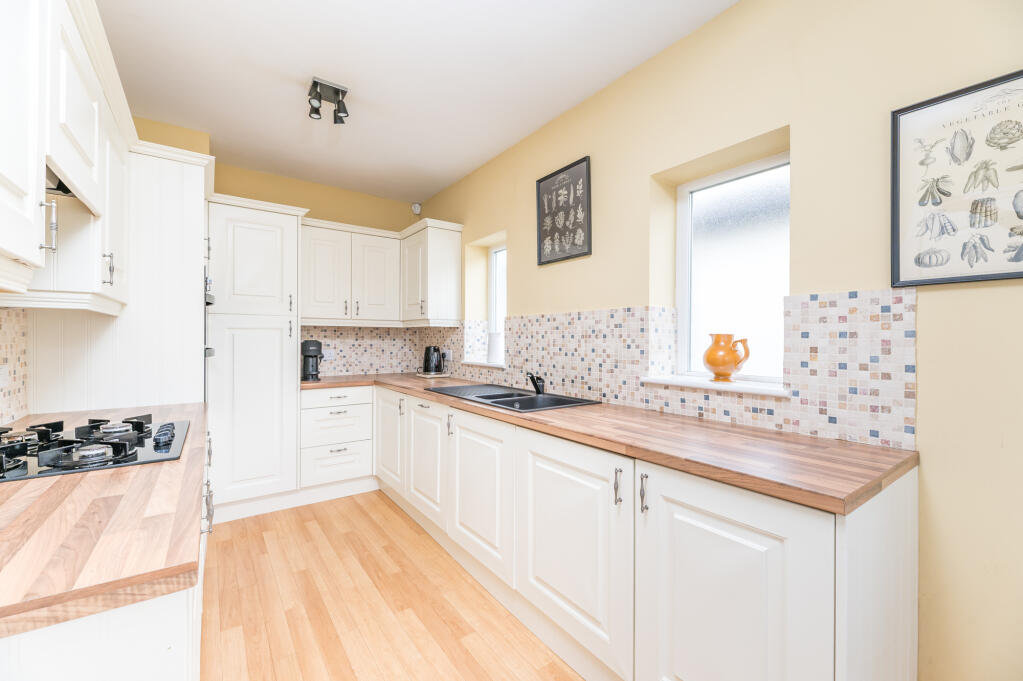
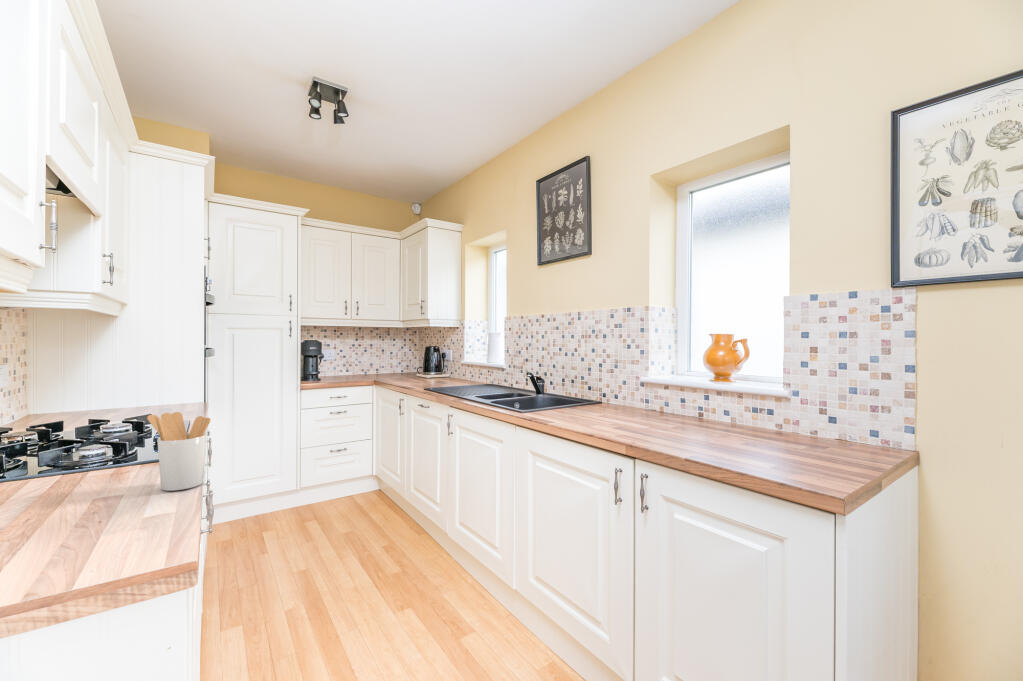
+ utensil holder (176, 447)
